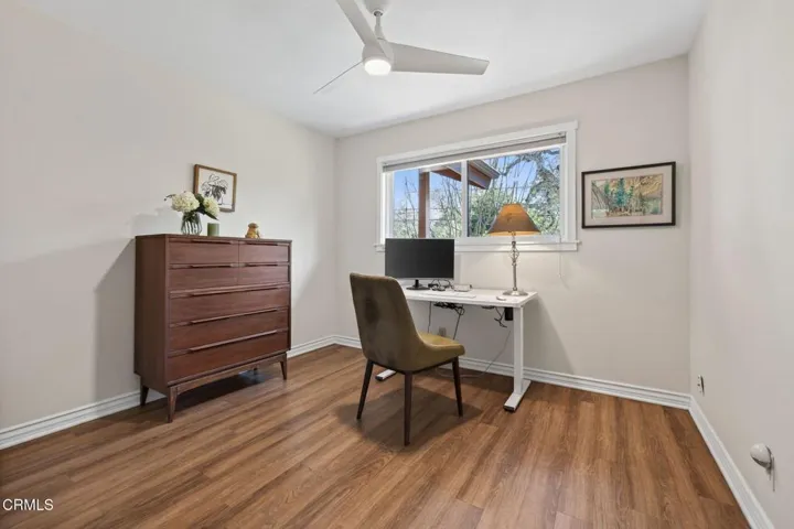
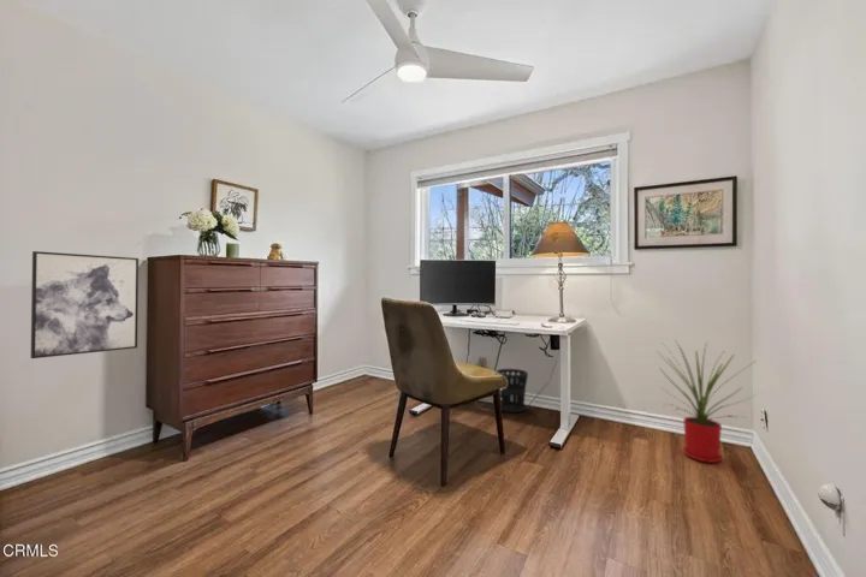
+ wastebasket (511, 389)
+ wall art (89, 303)
+ house plant (704, 400)
